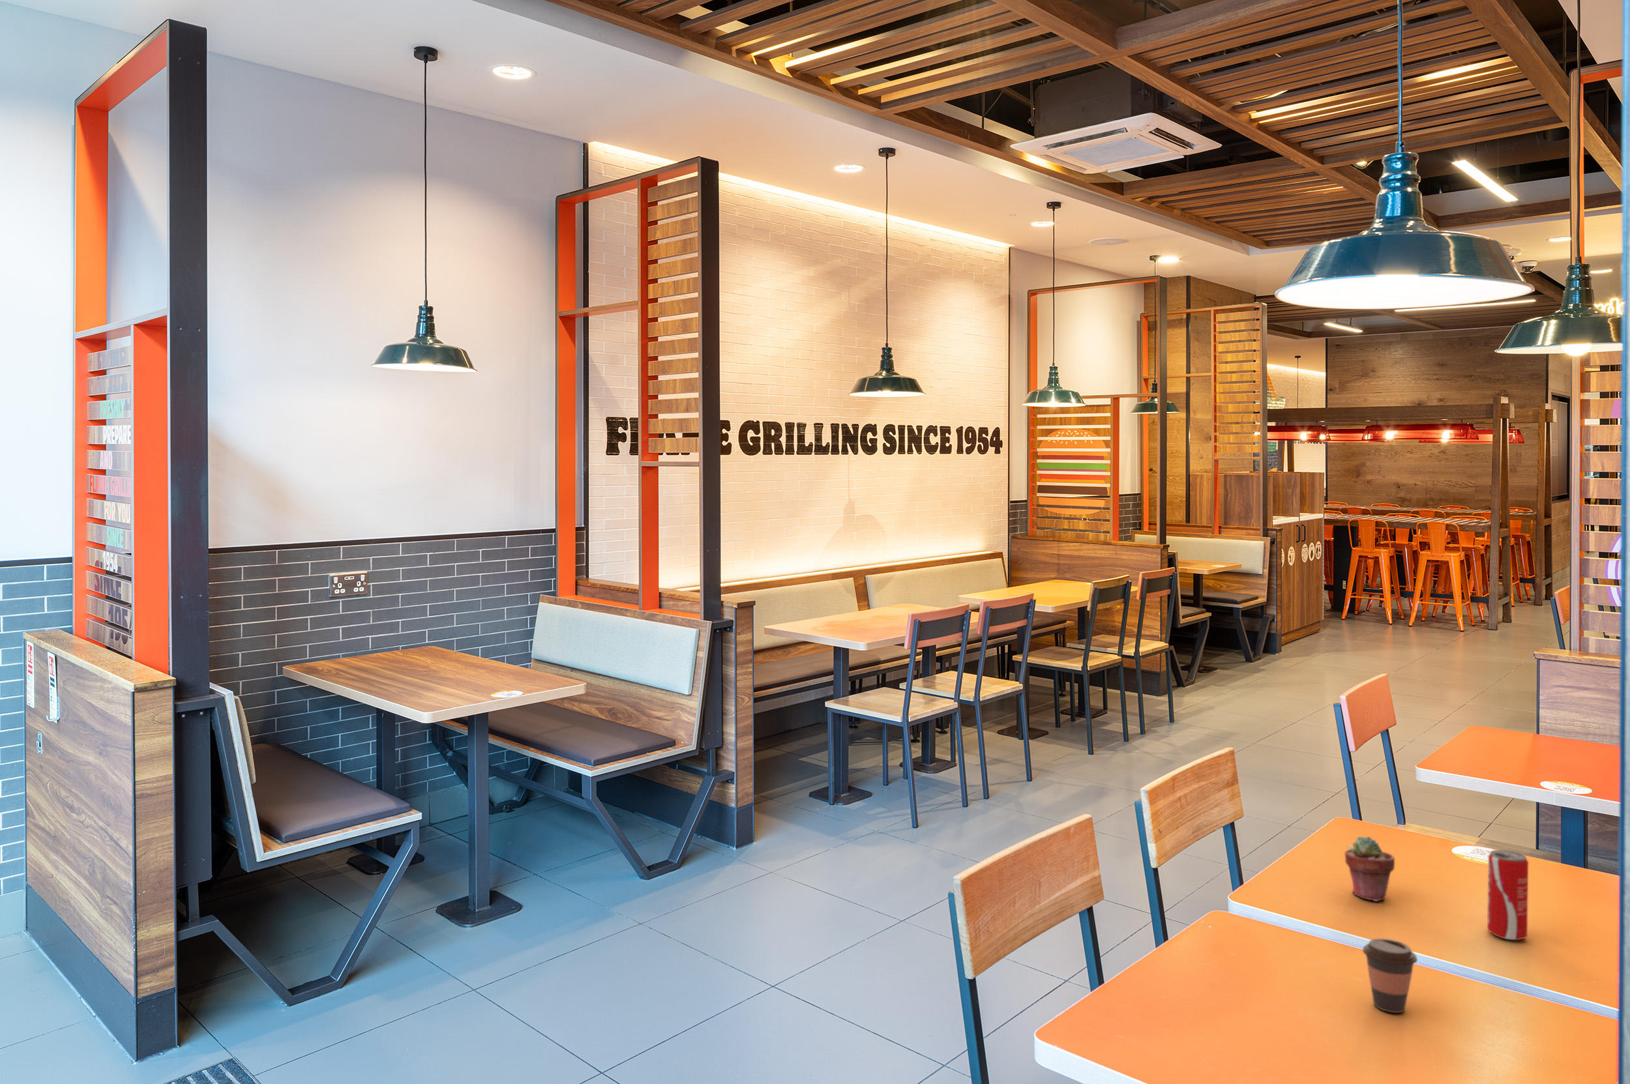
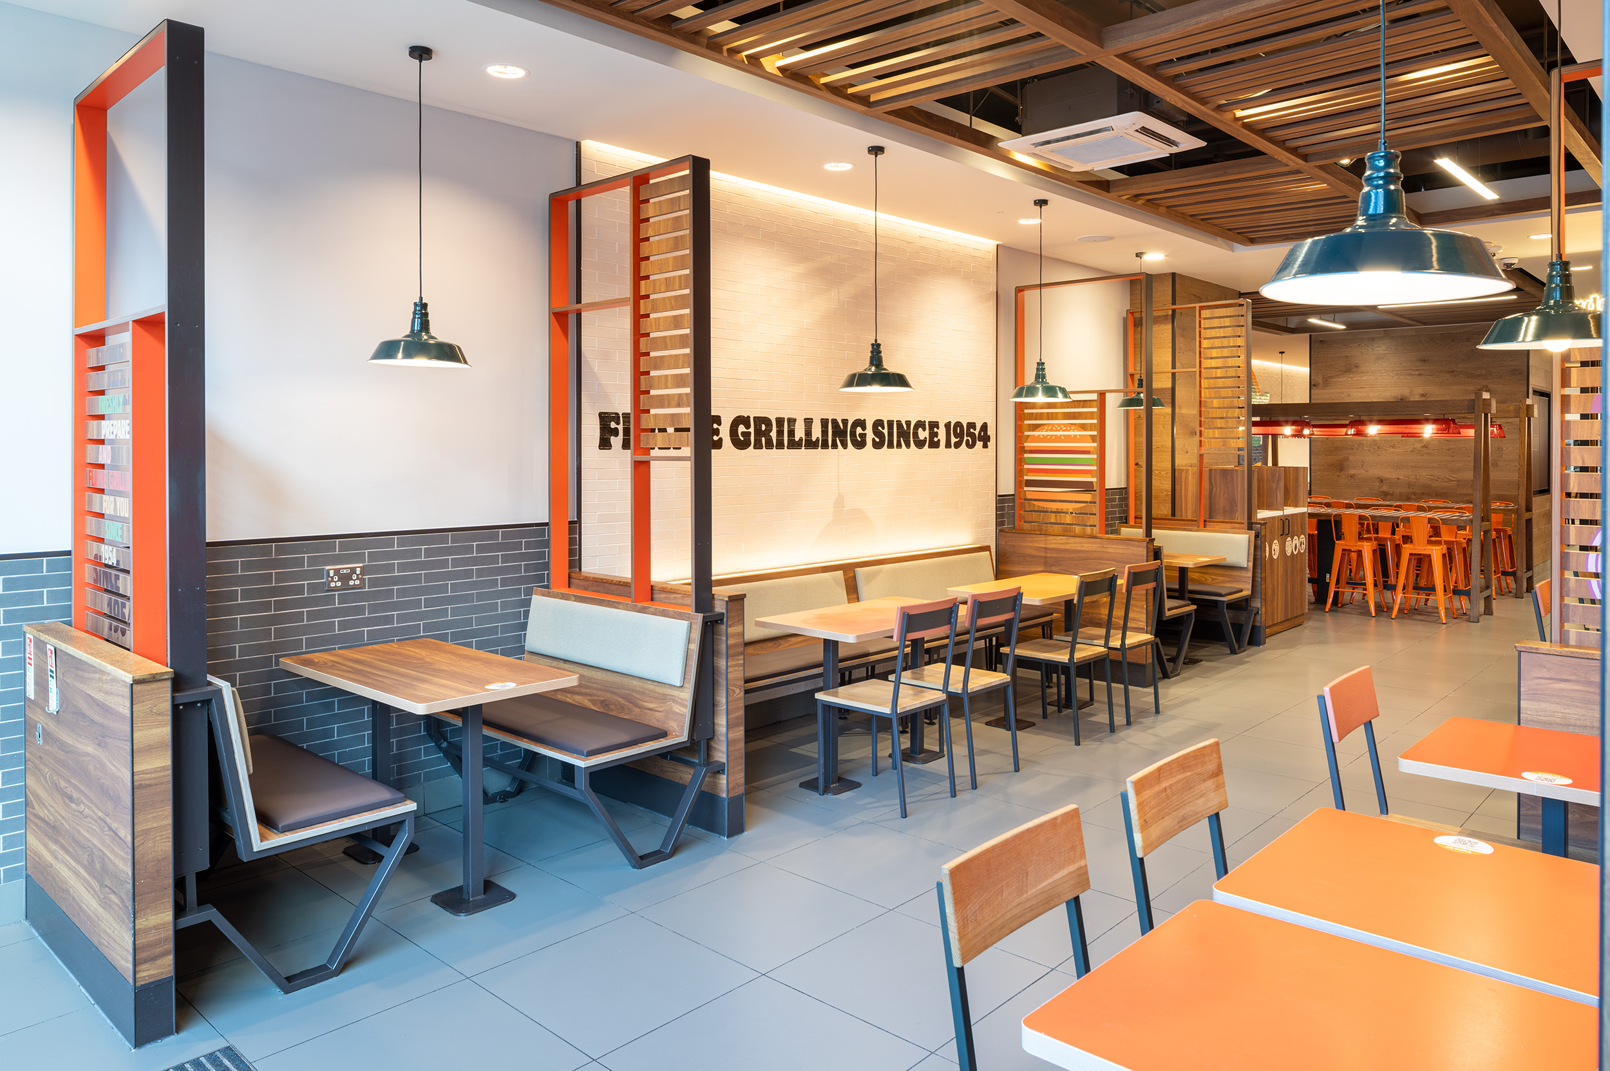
- potted succulent (1369, 866)
- beverage can (1508, 894)
- coffee cup (1389, 976)
